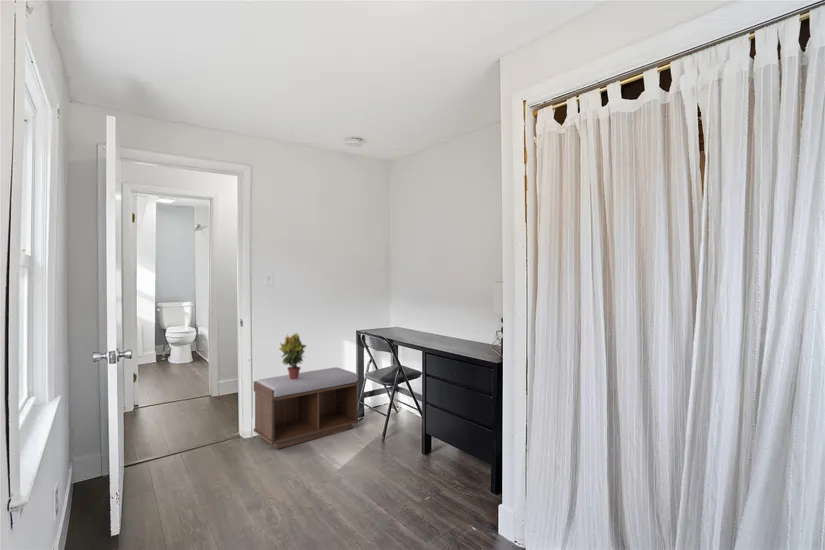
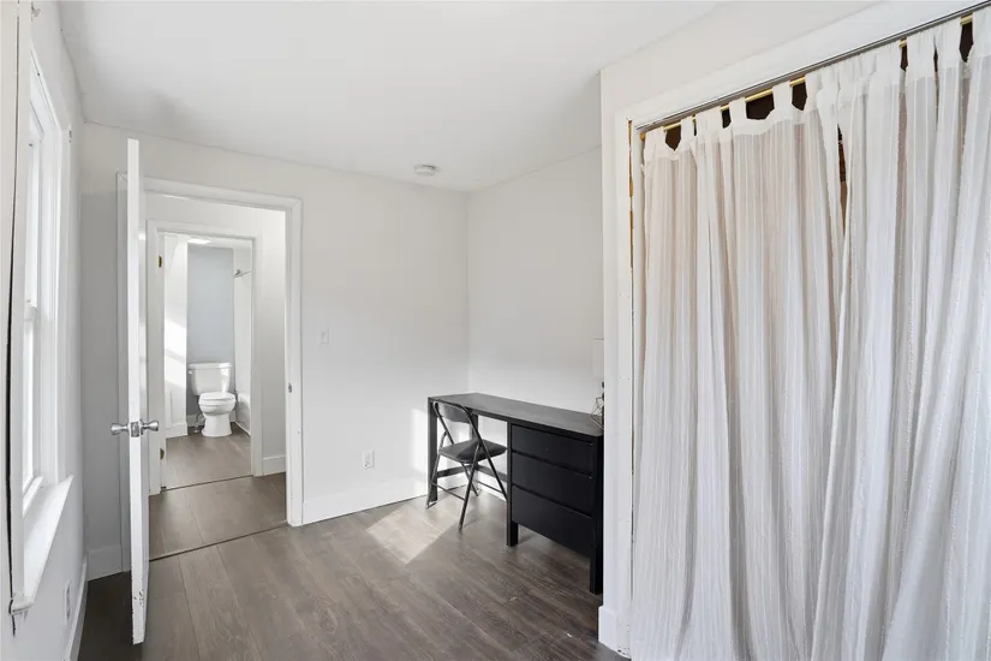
- bench (308, 403)
- potted plant (293, 355)
